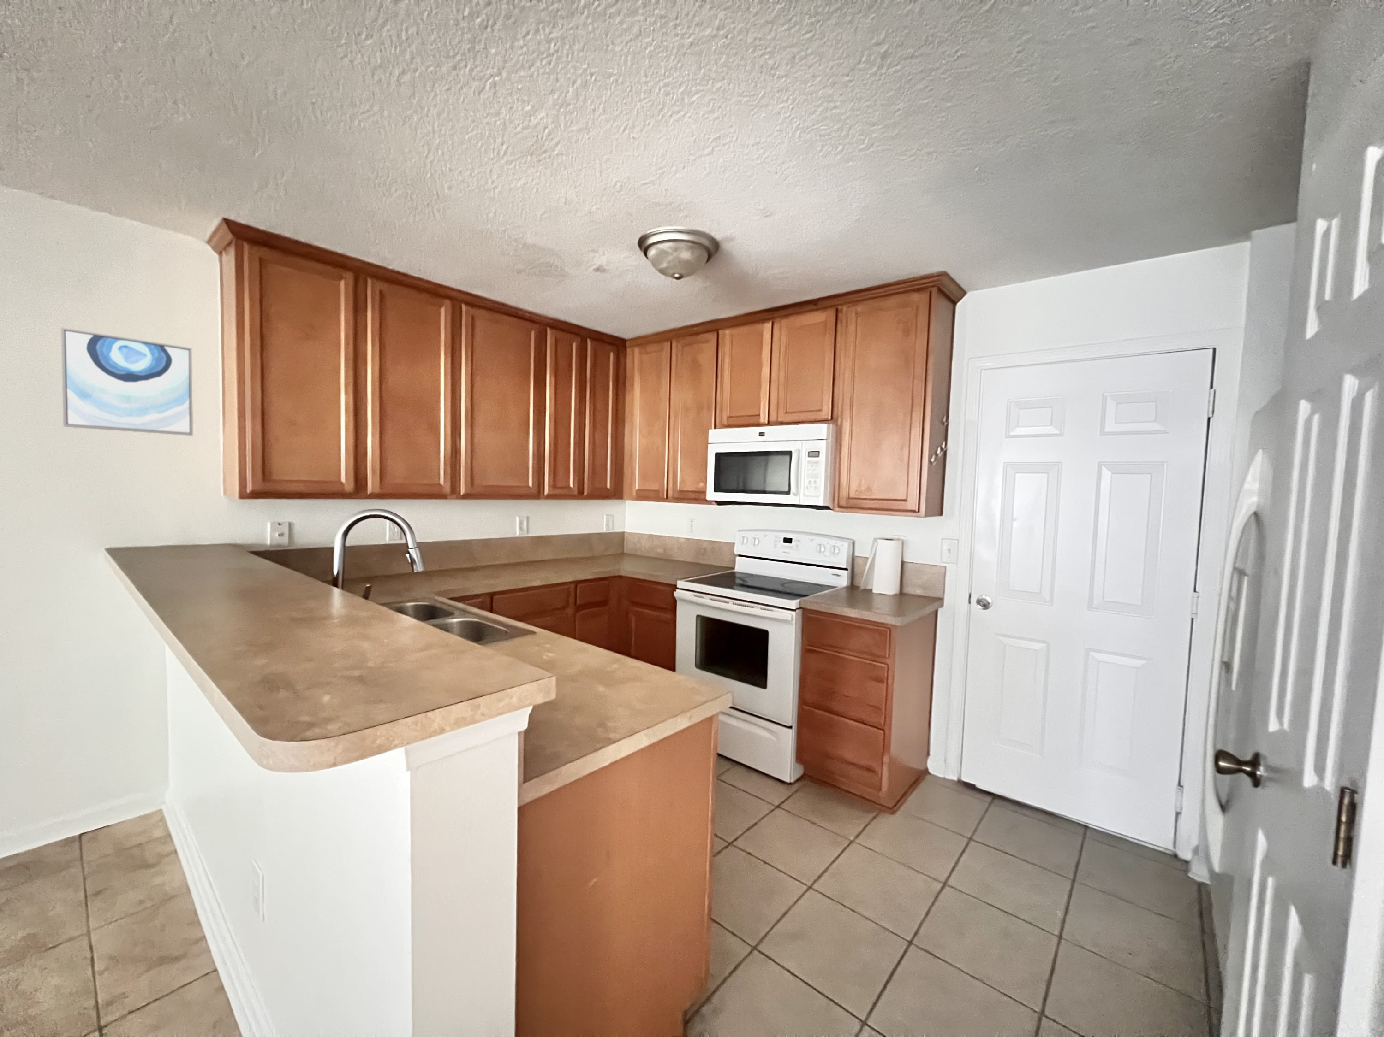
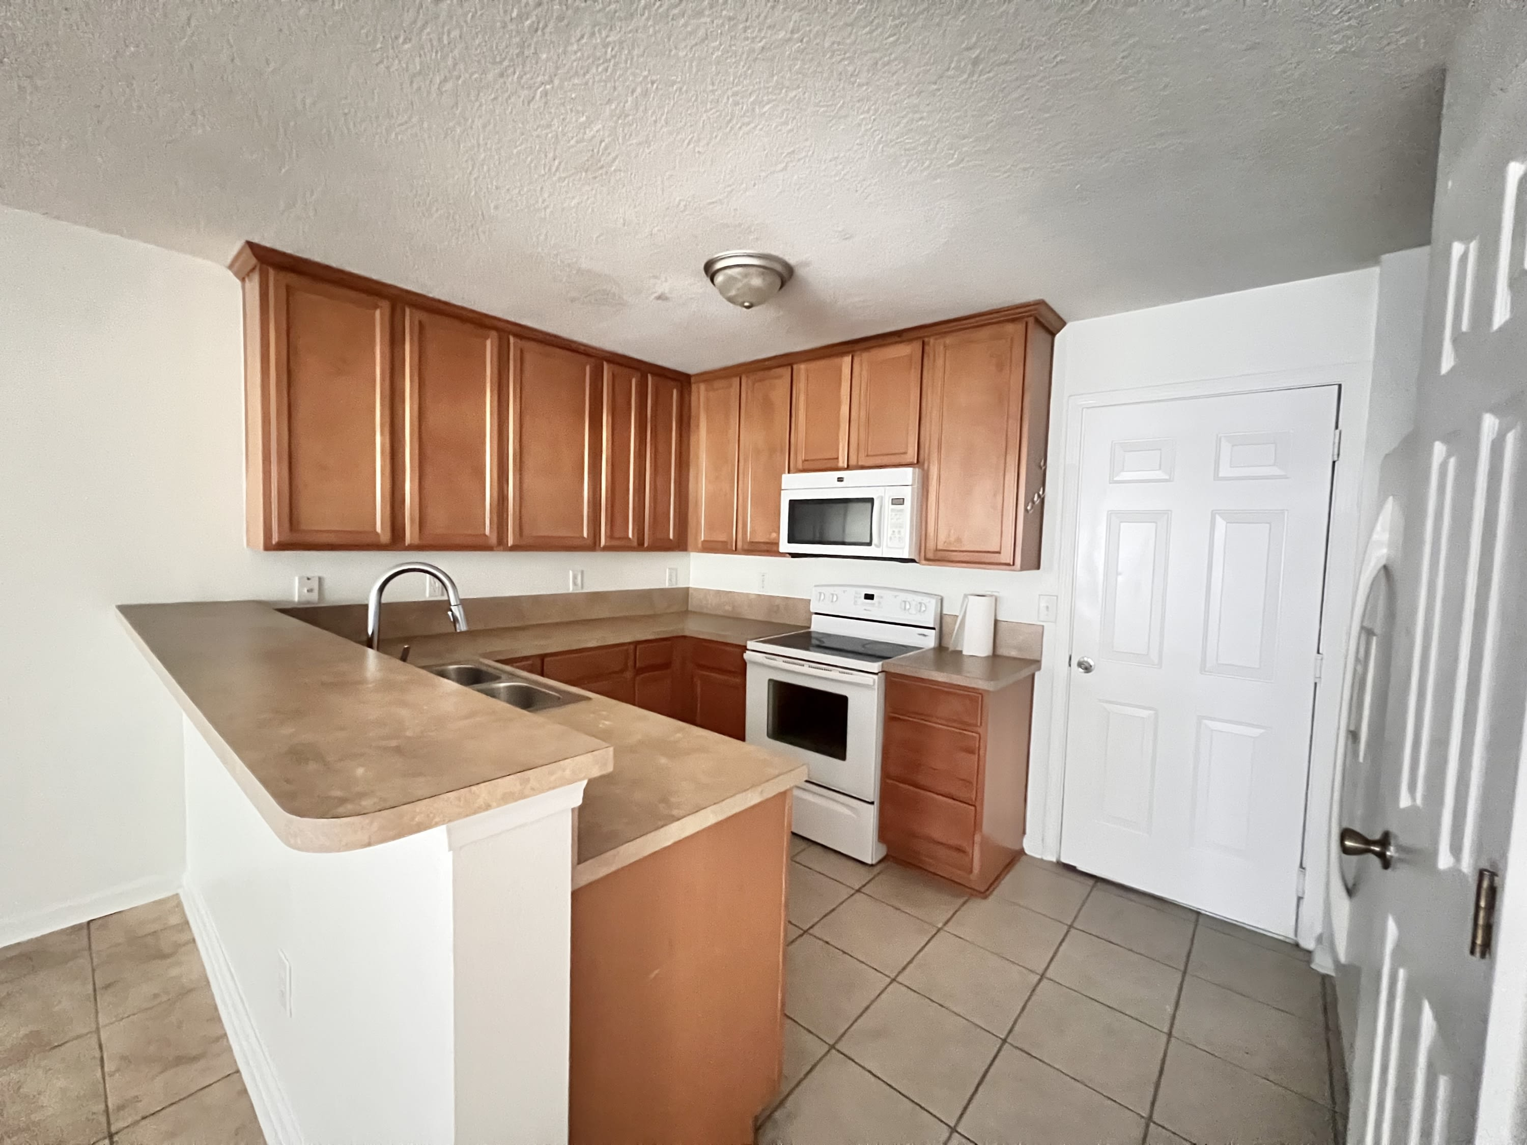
- wall art (131, 385)
